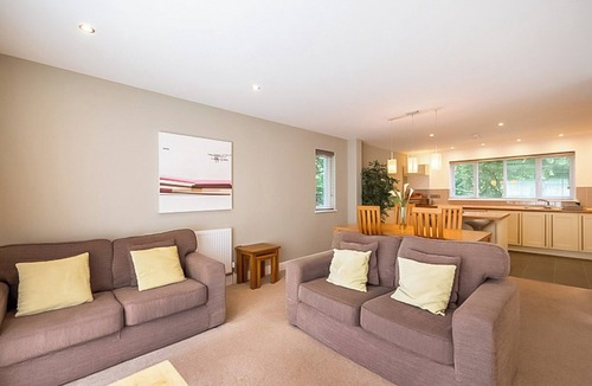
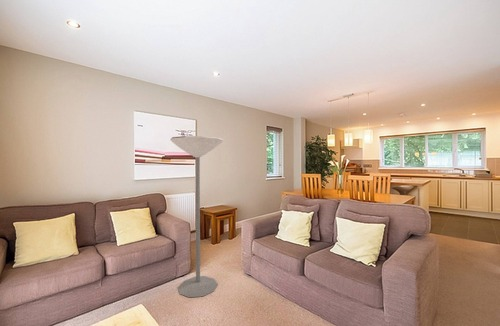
+ floor lamp (197, 212)
